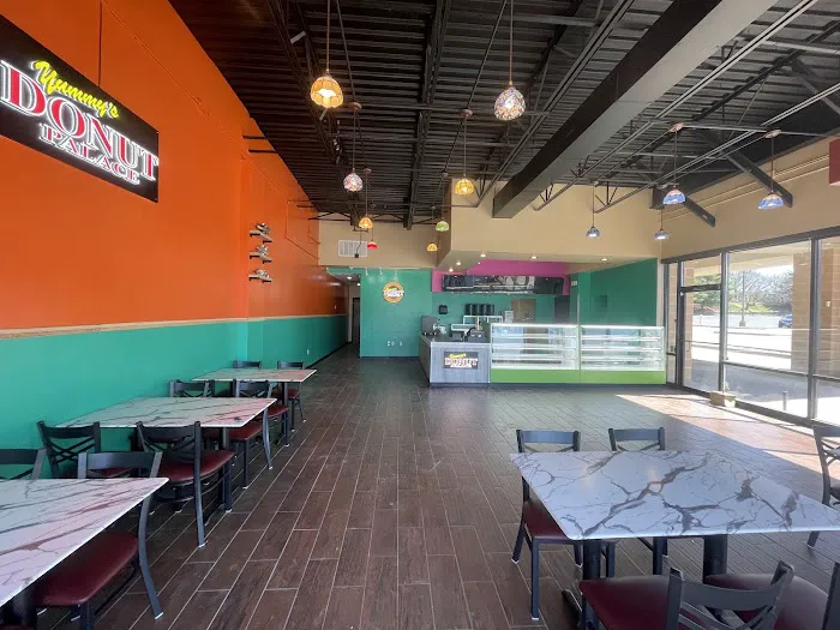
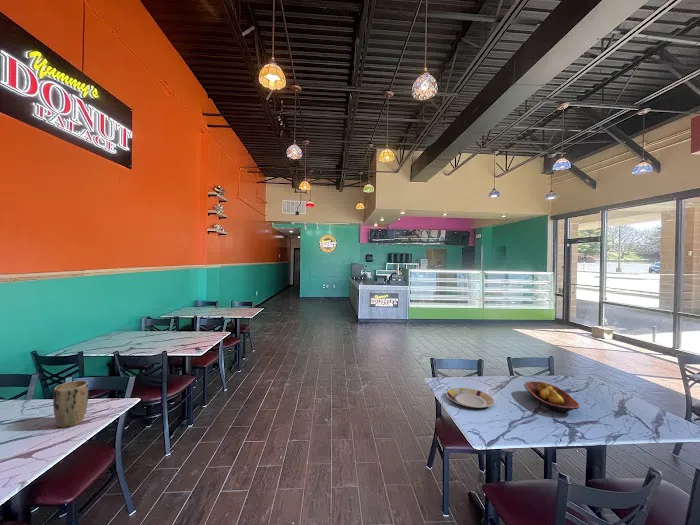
+ fruit bowl (549, 394)
+ plant pot (70, 404)
+ plate (469, 398)
